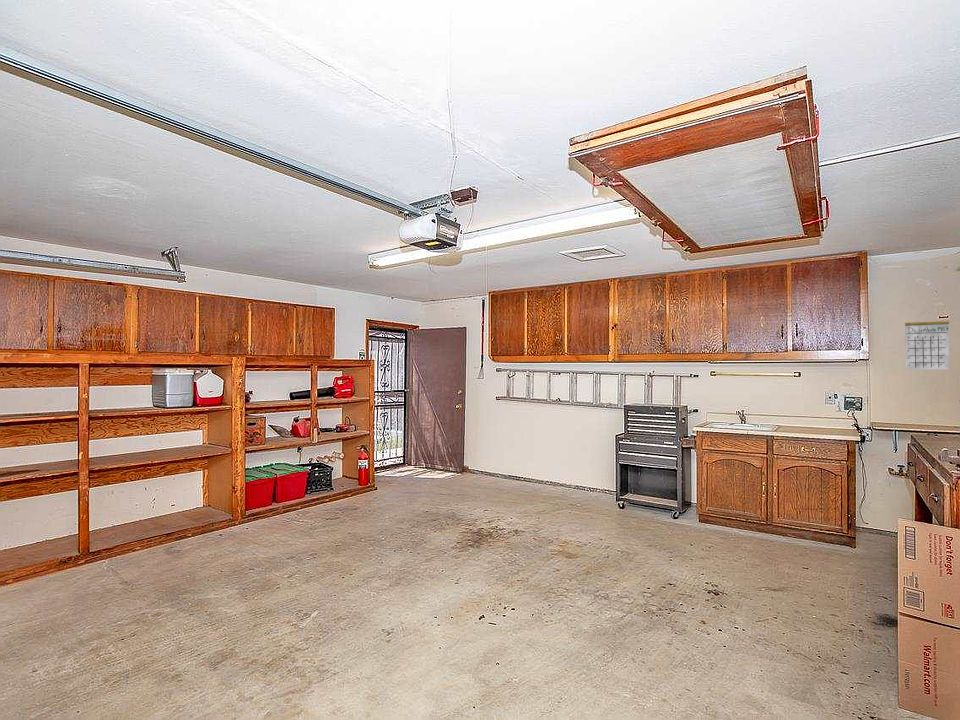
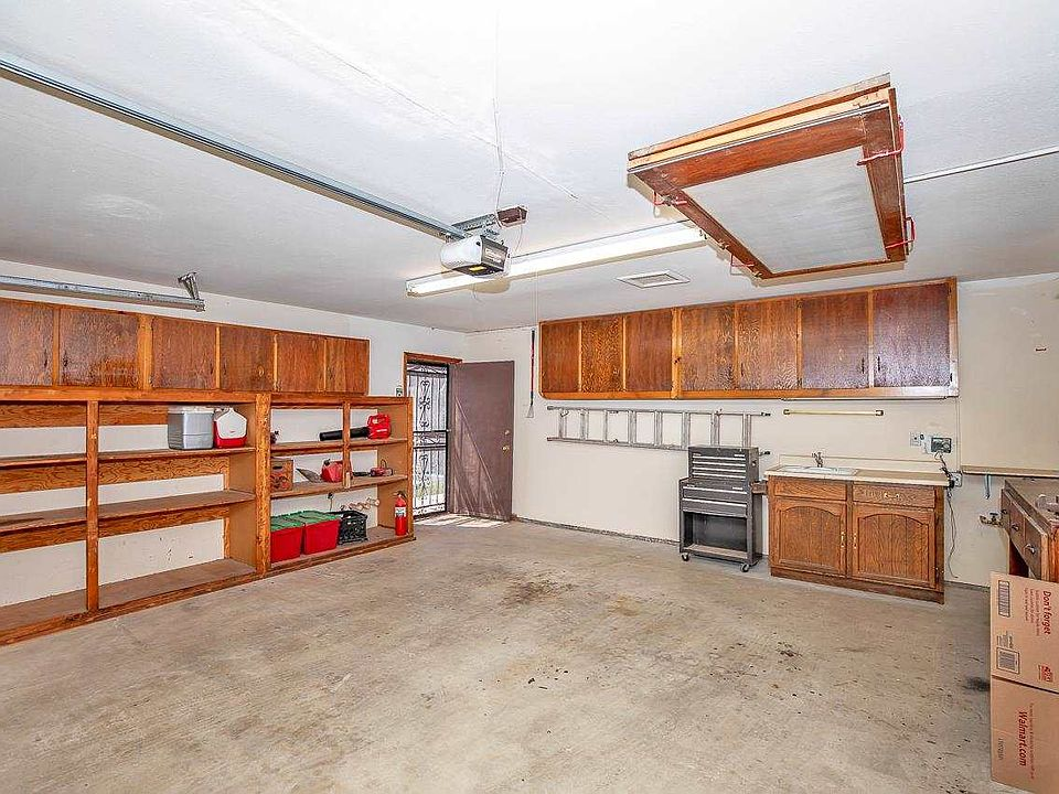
- calendar (926, 340)
